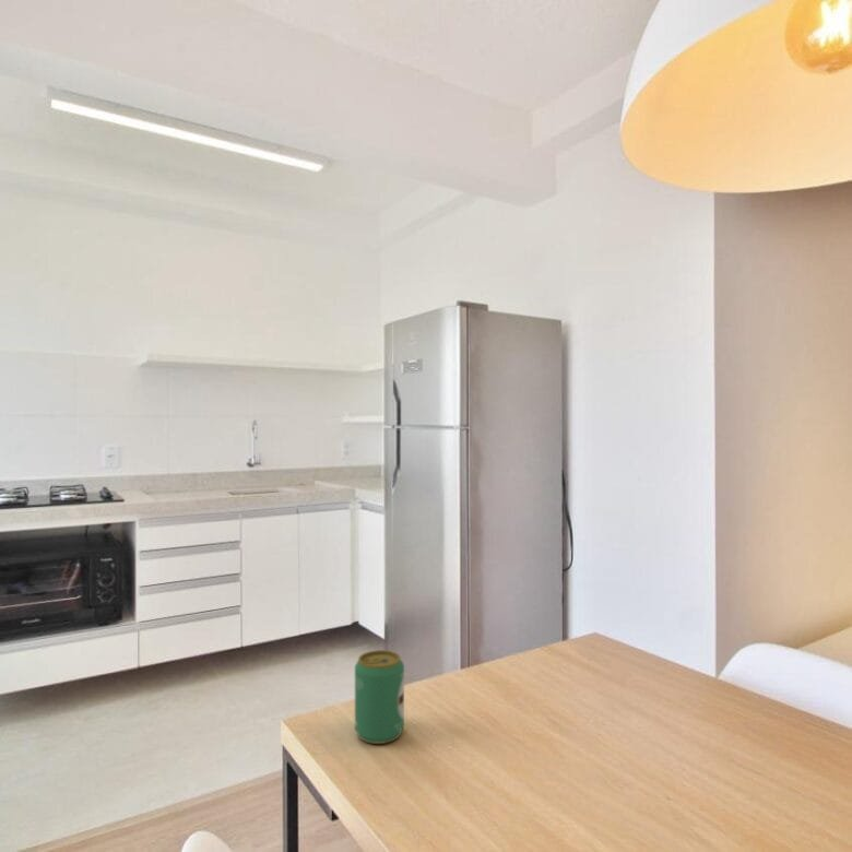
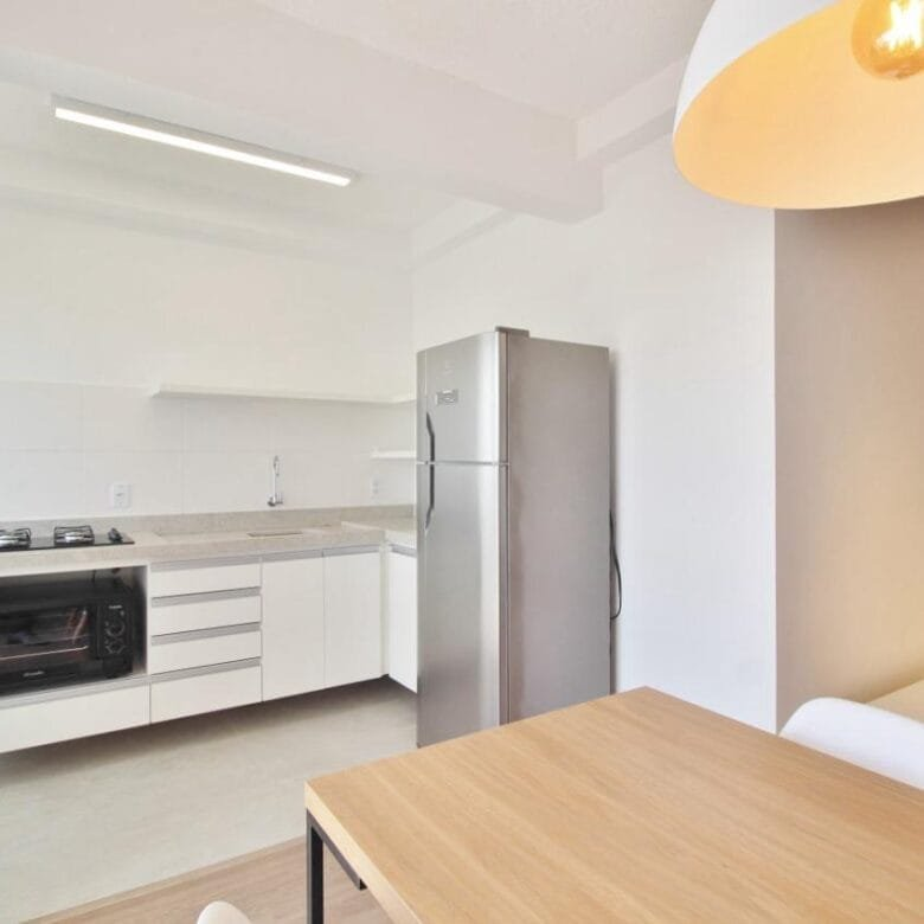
- beverage can (379, 695)
